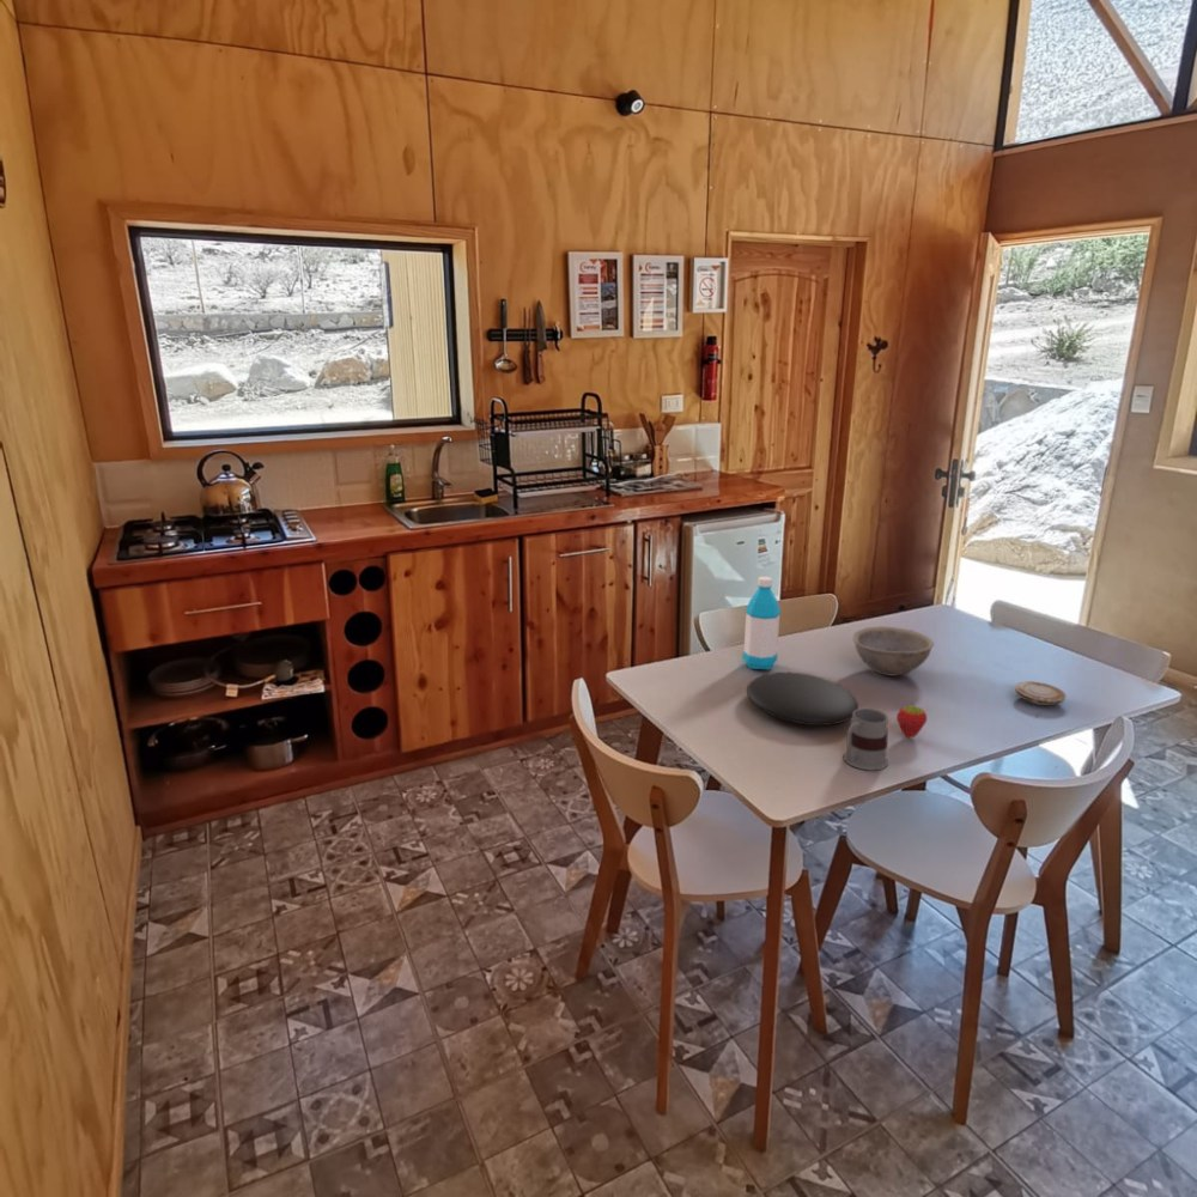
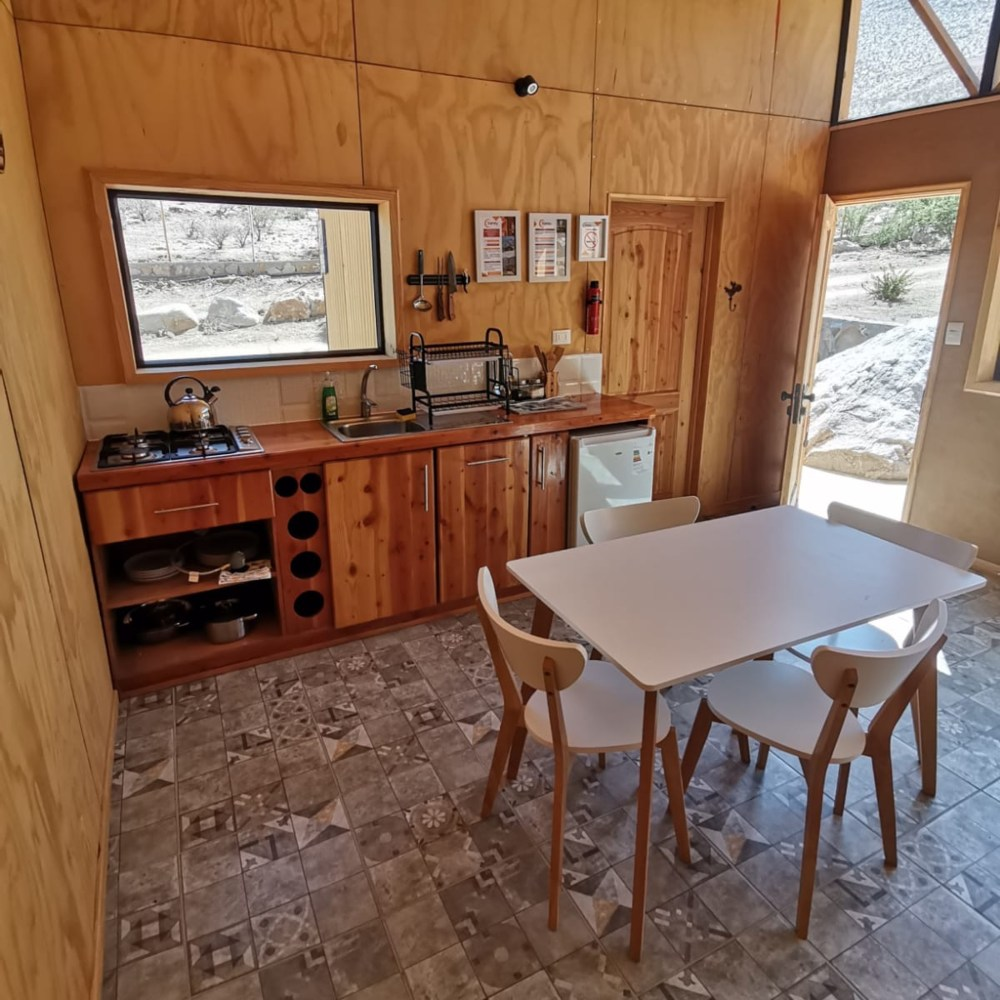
- bowl (891, 655)
- water bottle (761, 622)
- plate (1039, 694)
- fruit (911, 721)
- plate (801, 697)
- mug (863, 740)
